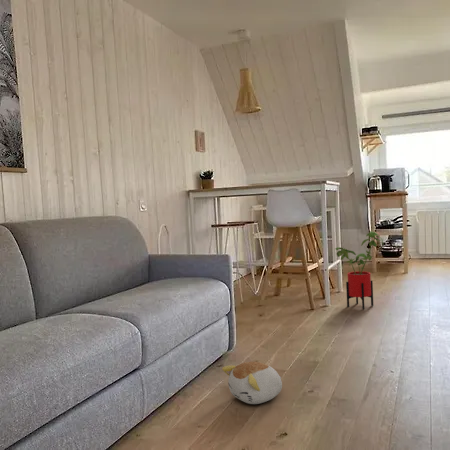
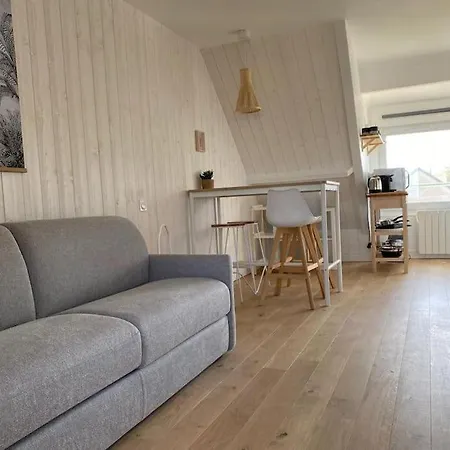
- plush toy (258, 379)
- house plant (362, 269)
